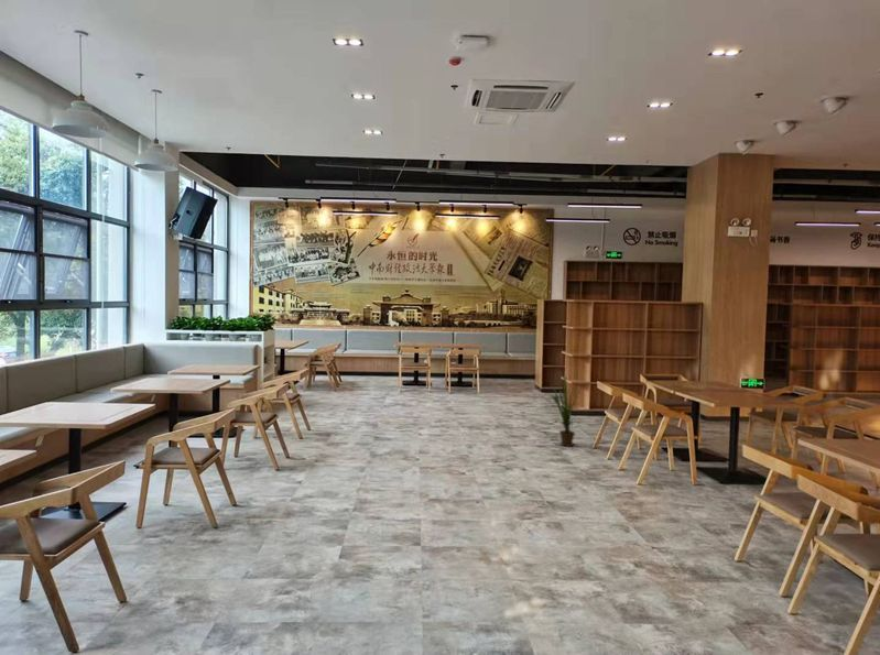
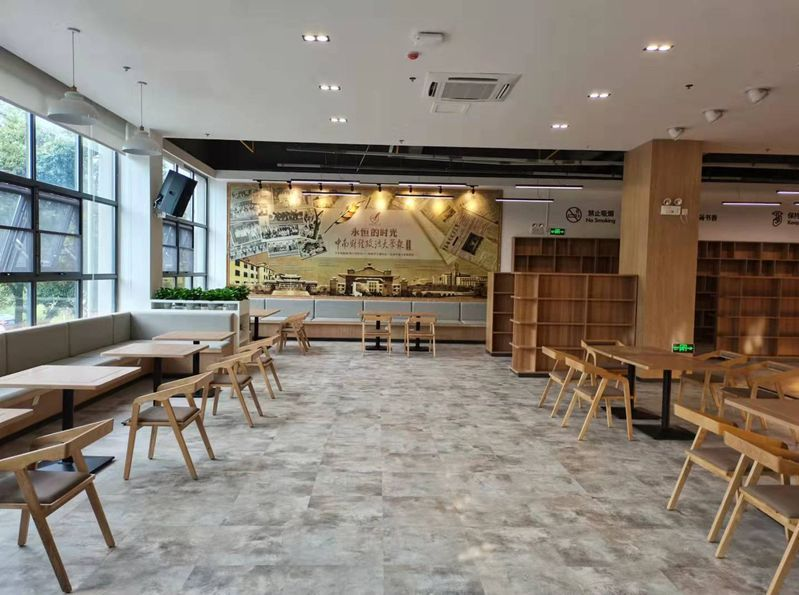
- house plant (568, 410)
